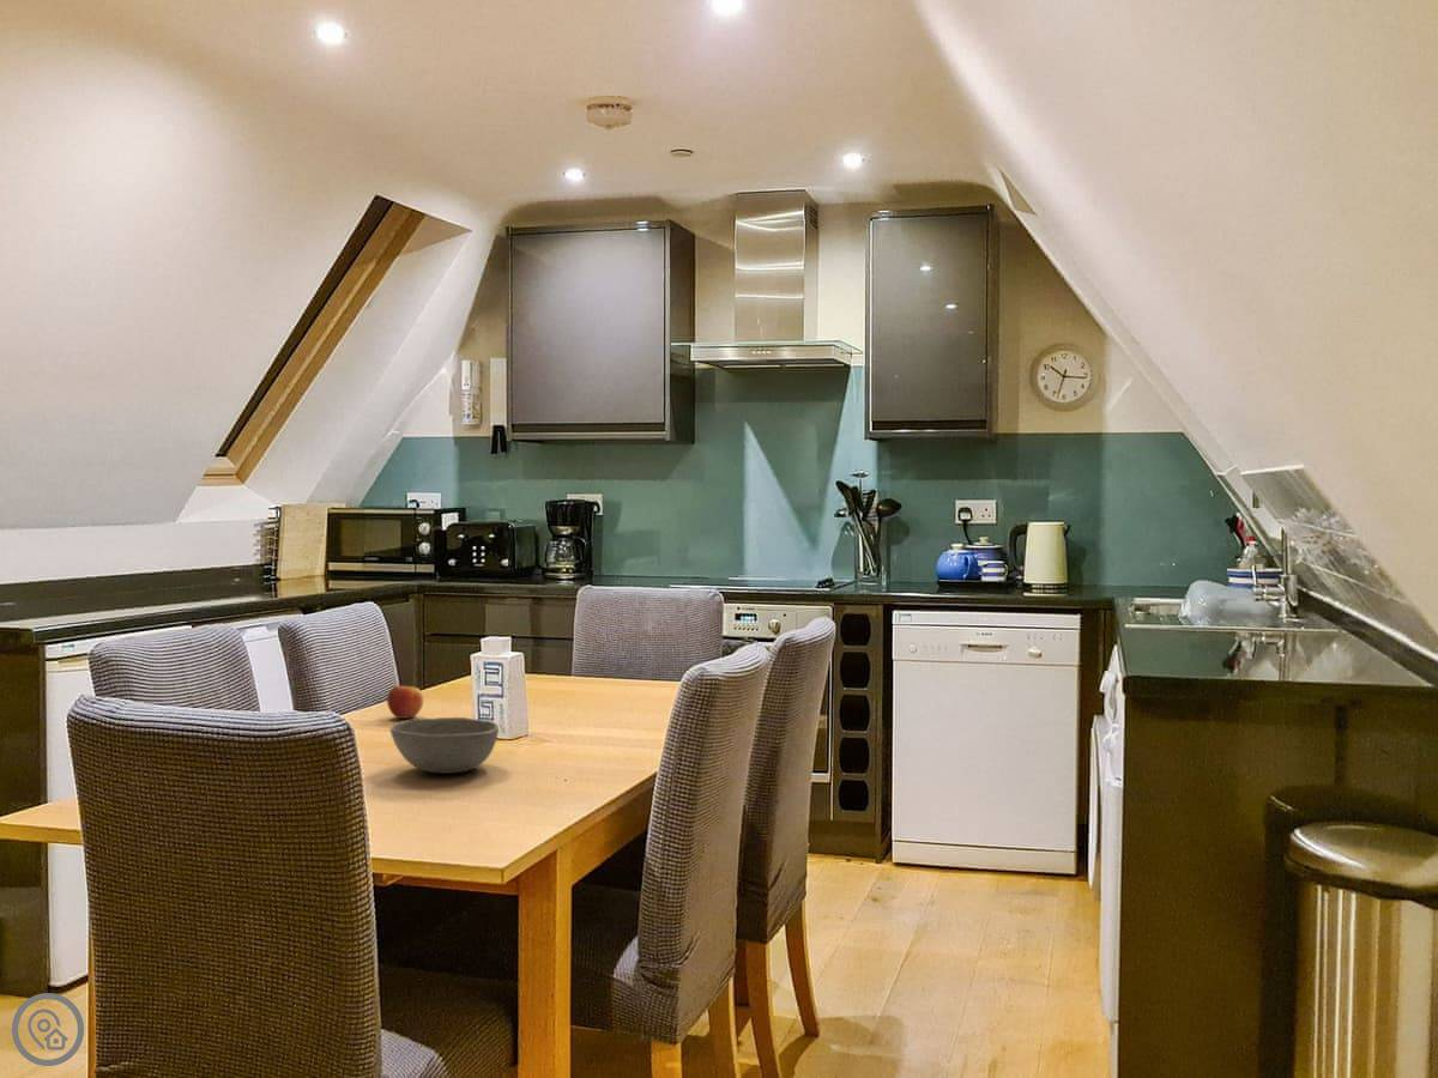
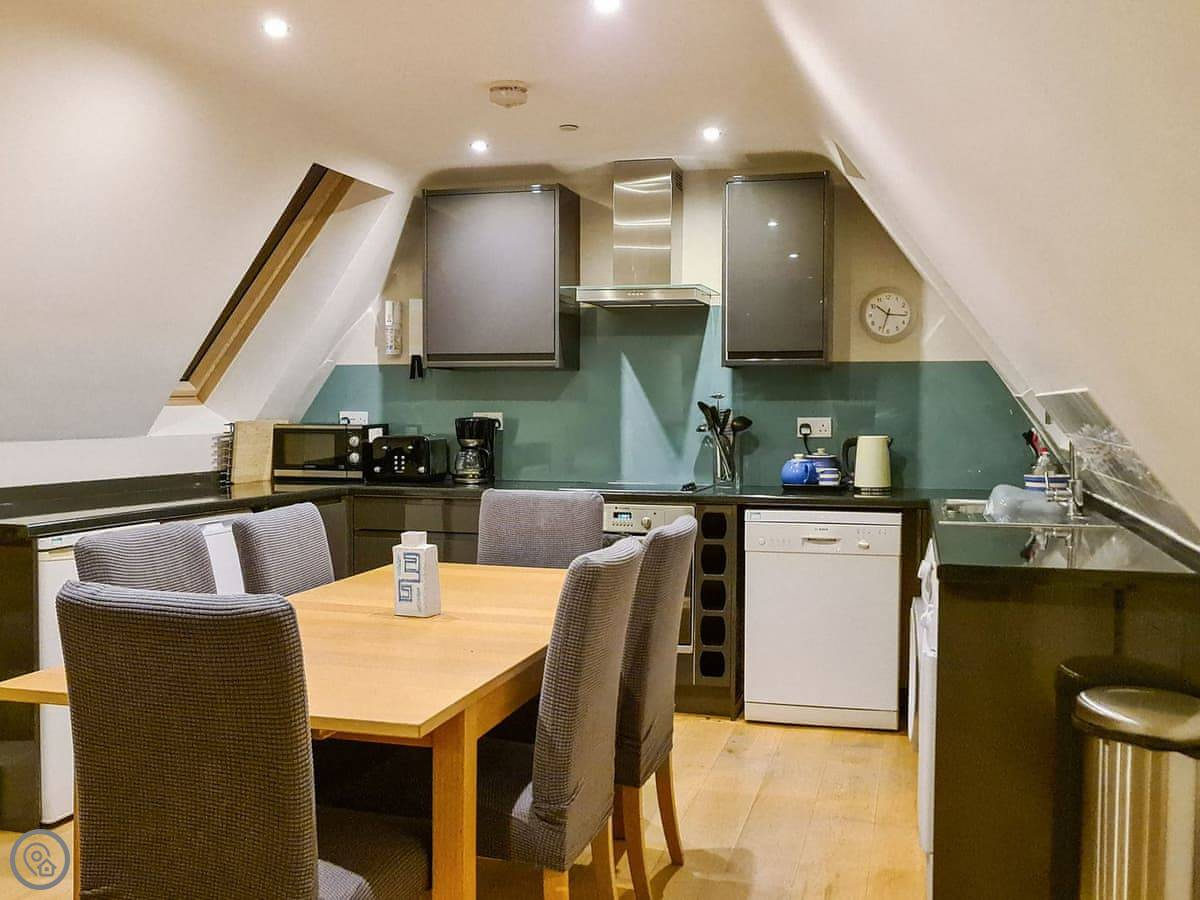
- bowl (445, 746)
- apple (405, 700)
